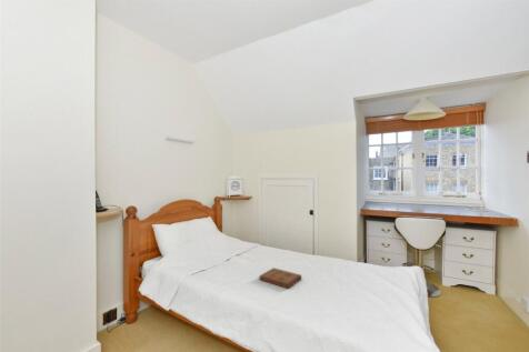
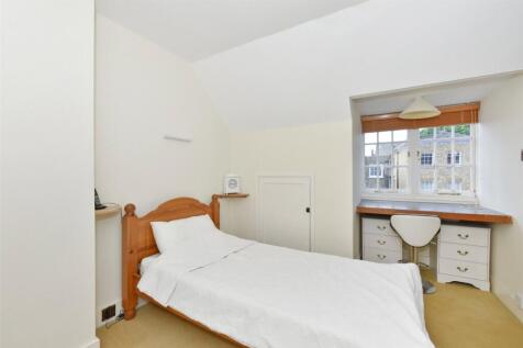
- book (280, 276)
